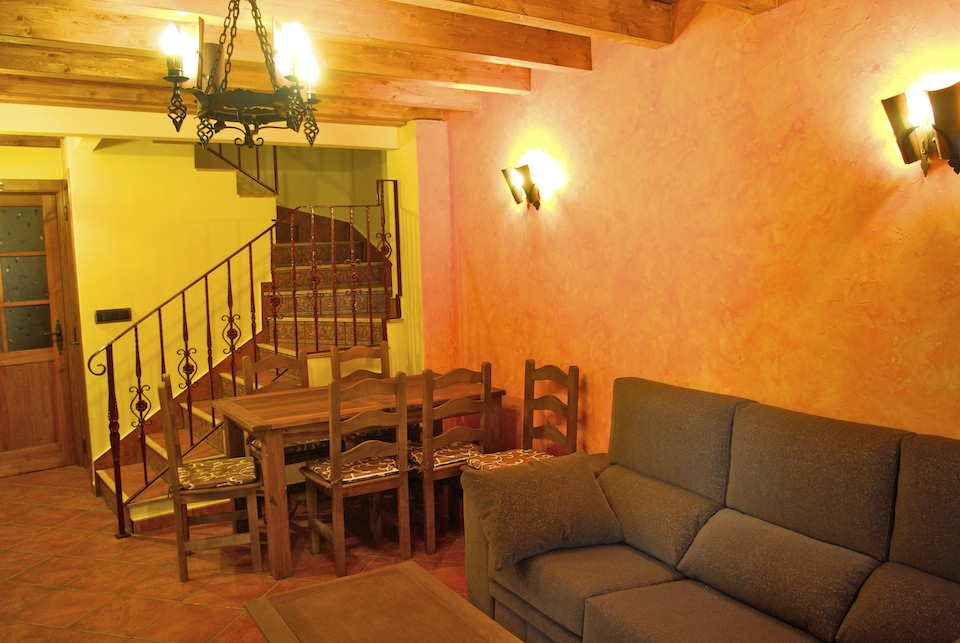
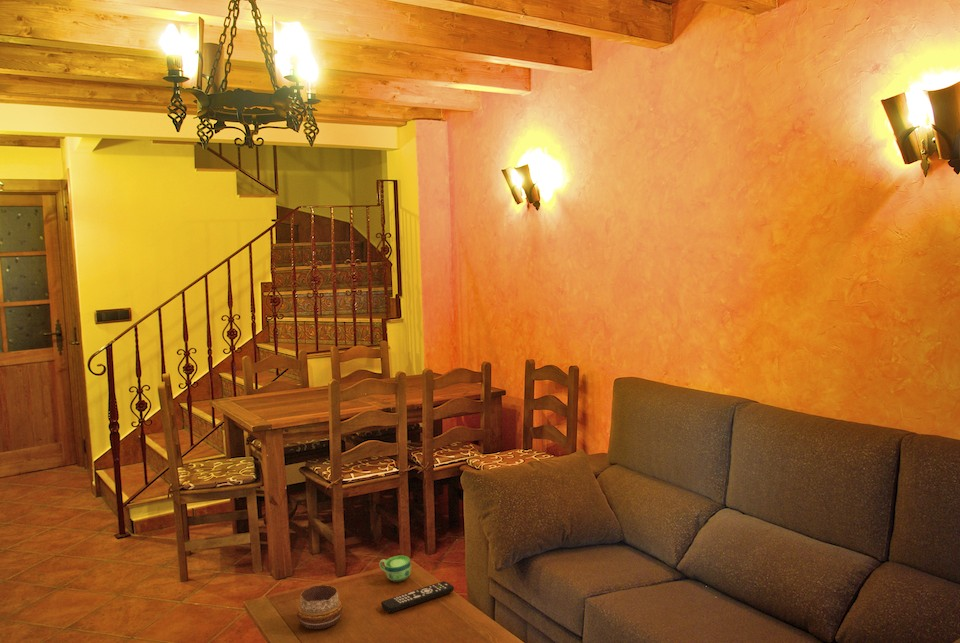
+ decorative bowl (319, 607)
+ cup (394, 569)
+ remote control (418, 596)
